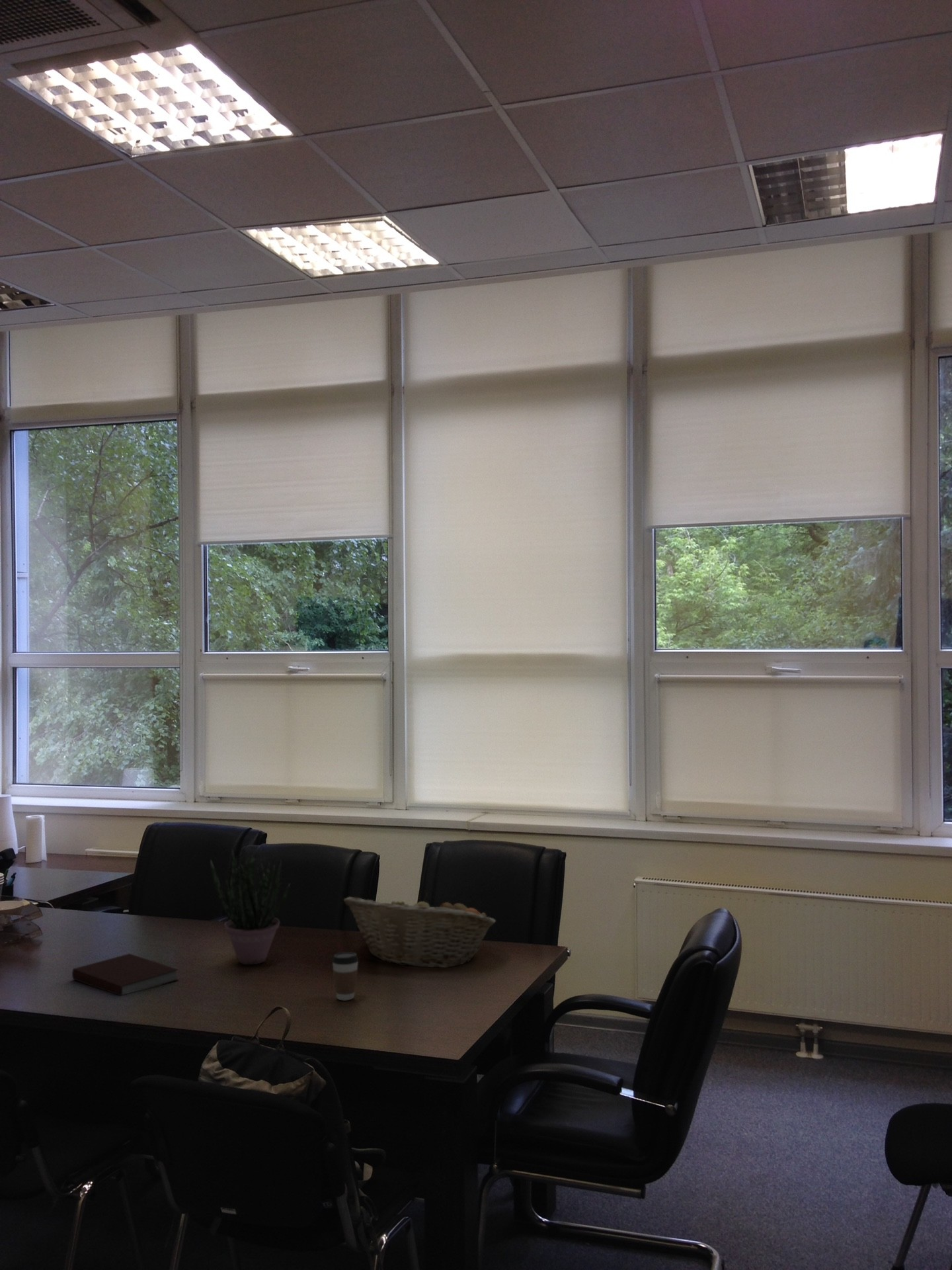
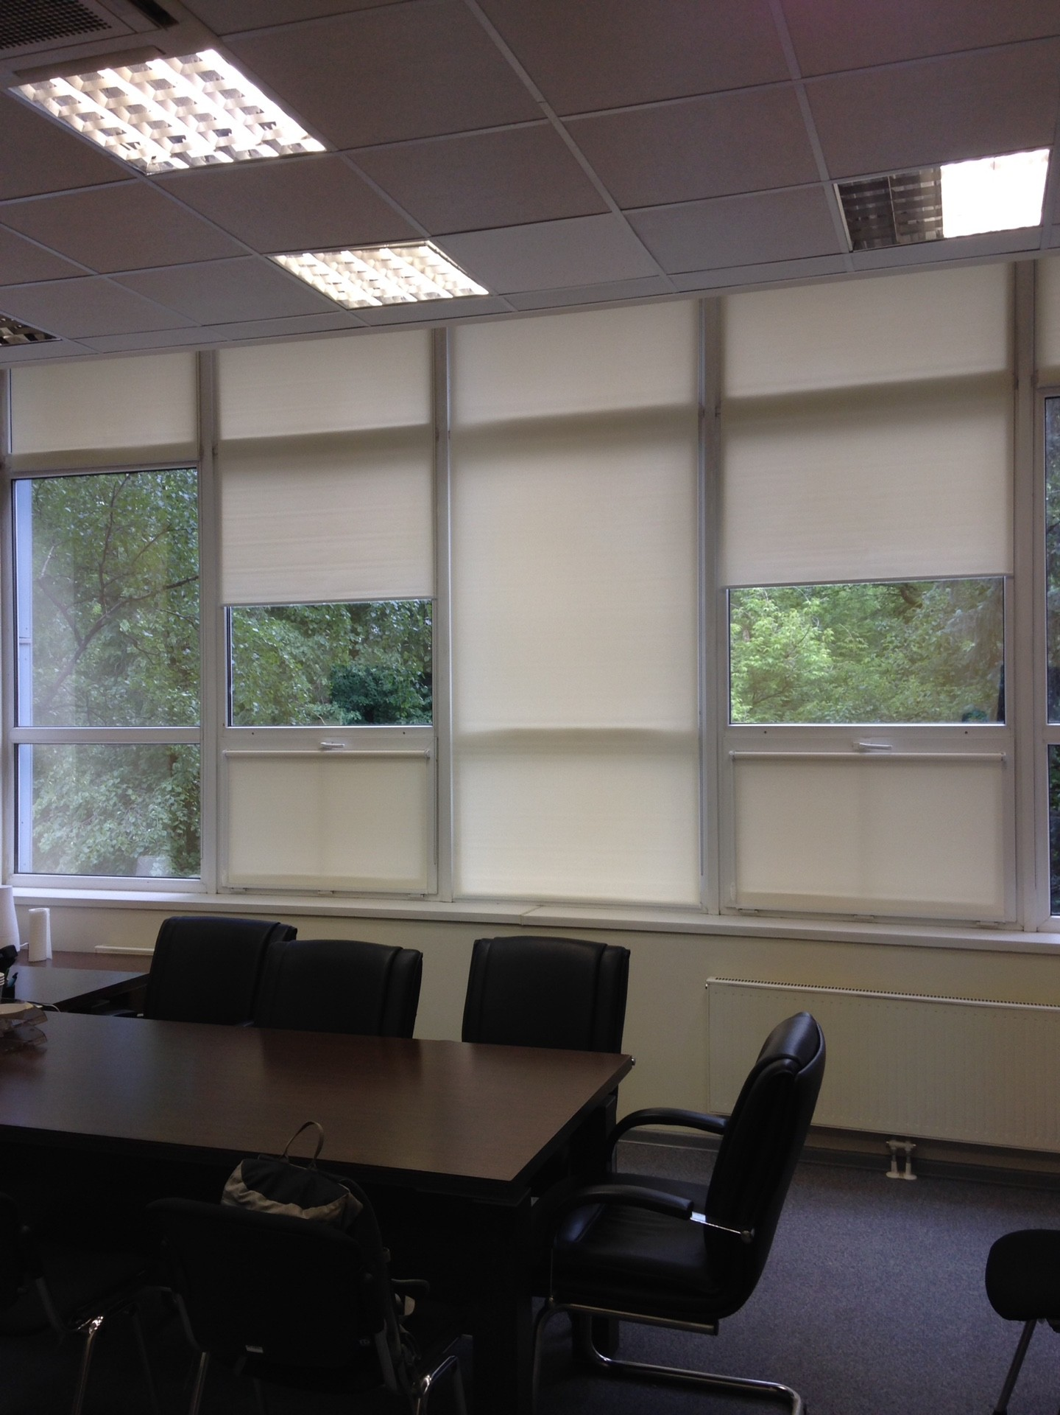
- notebook (125, 974)
- coffee cup (345, 976)
- fruit basket (418, 923)
- potted plant (250, 906)
